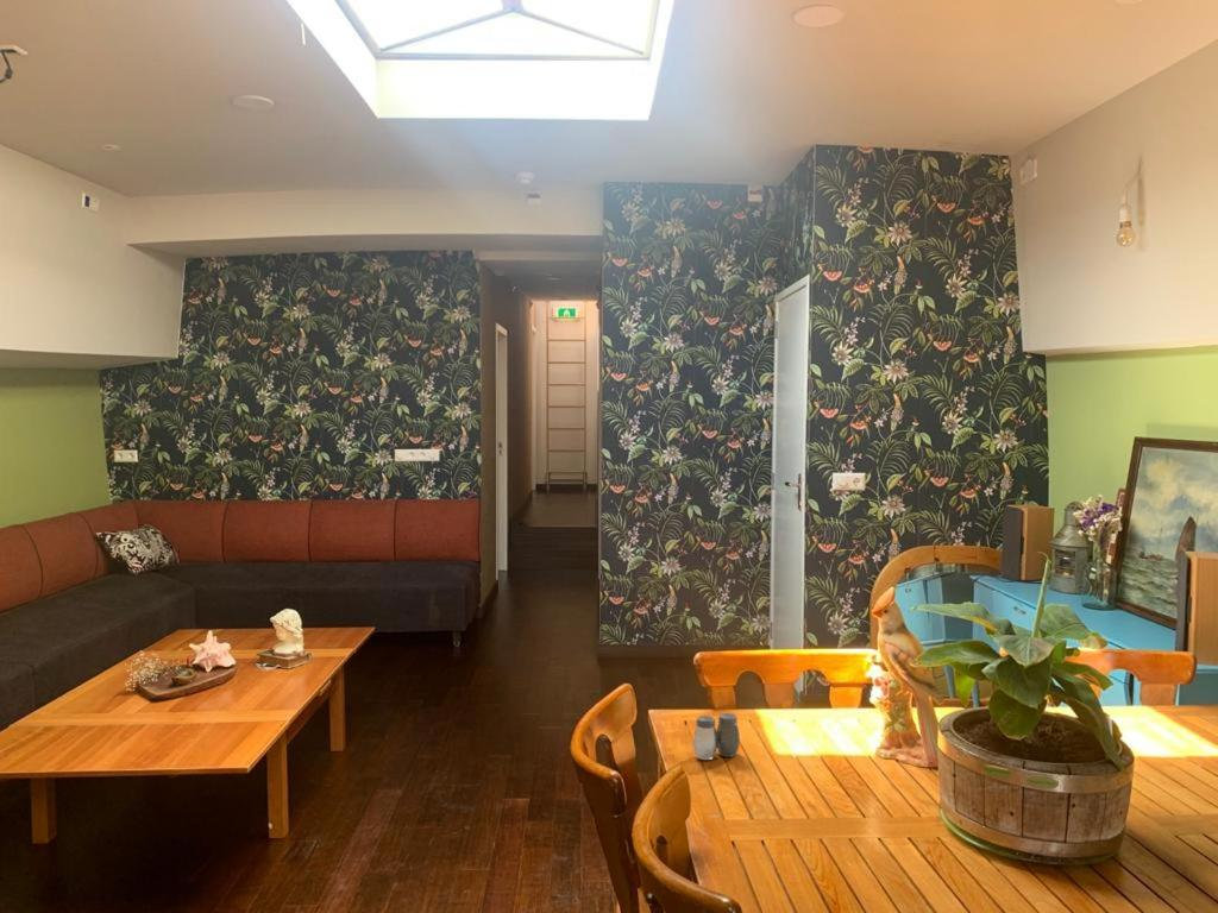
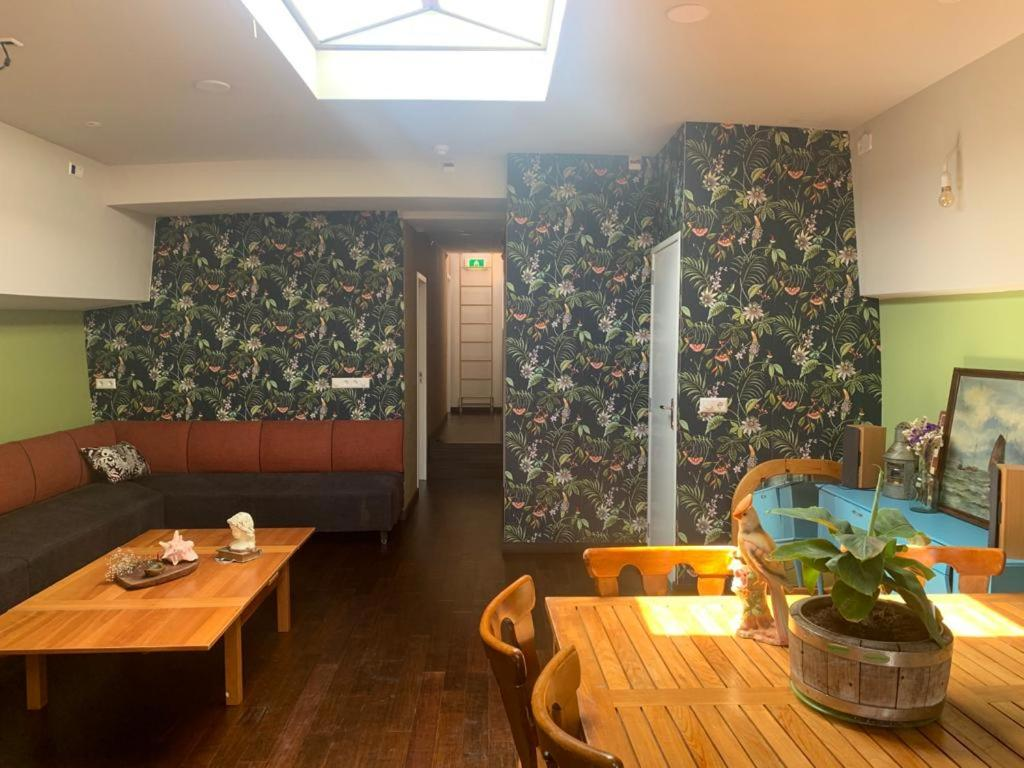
- salt and pepper shaker (716, 735)
